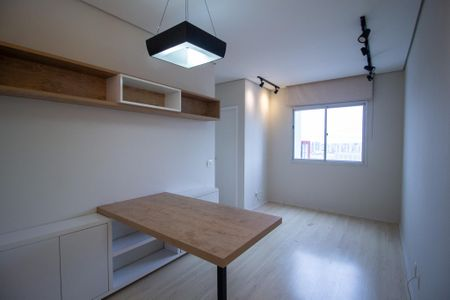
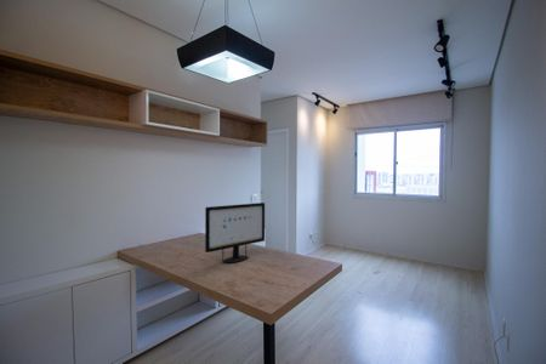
+ computer monitor (237, 232)
